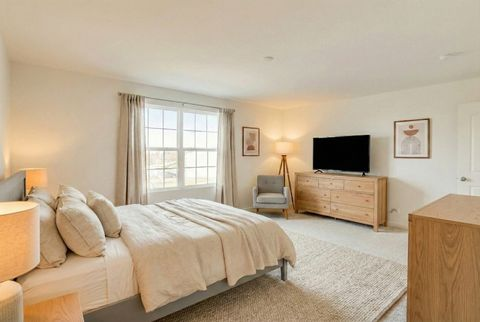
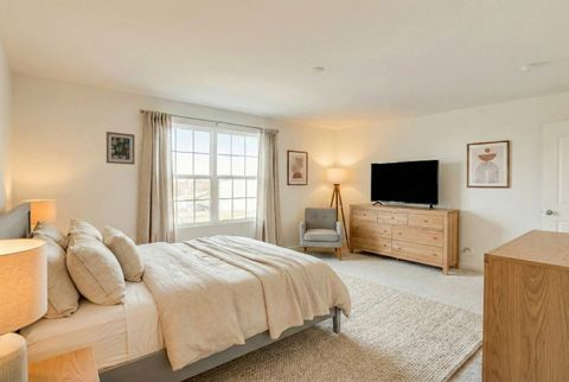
+ wall art (120, 148)
